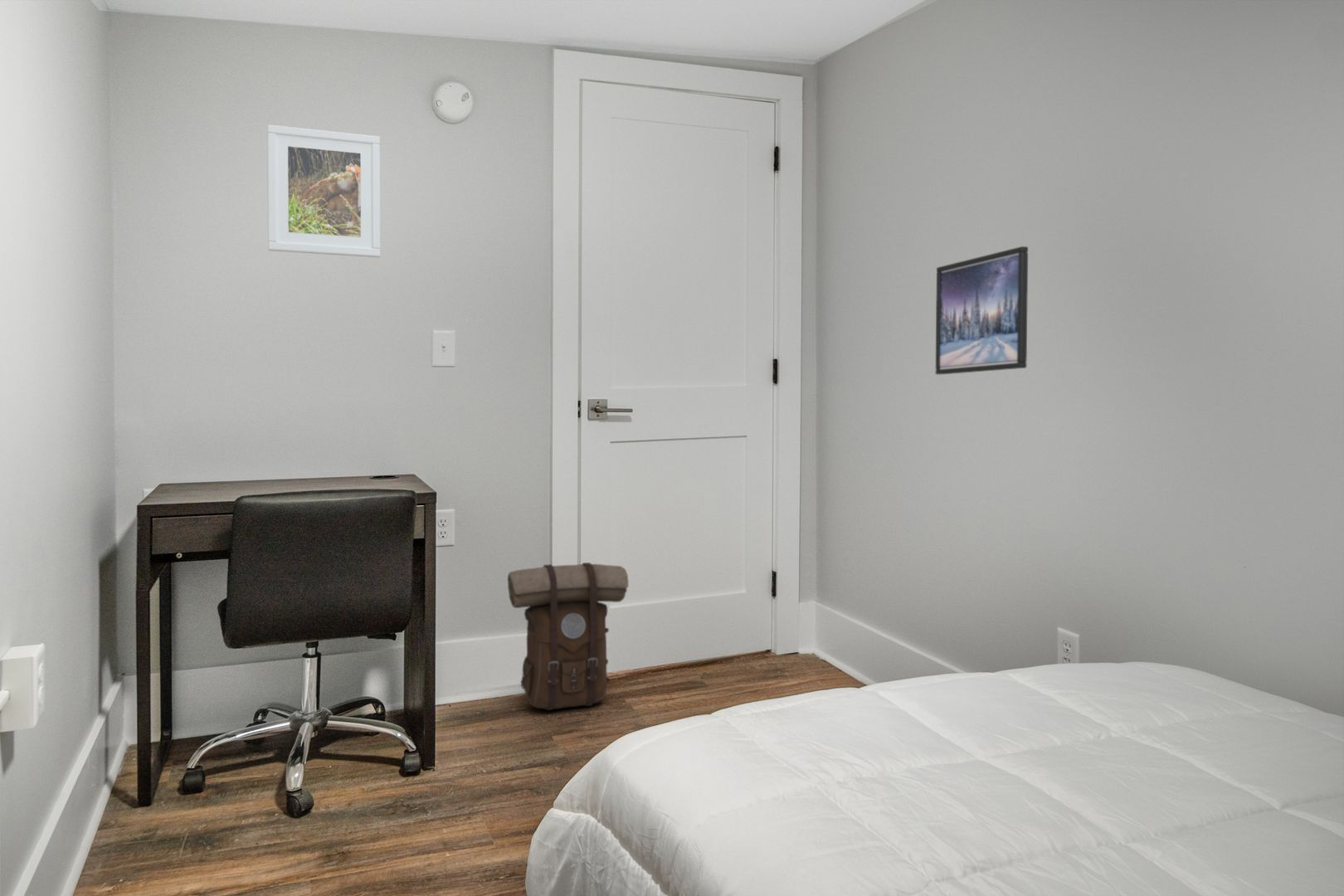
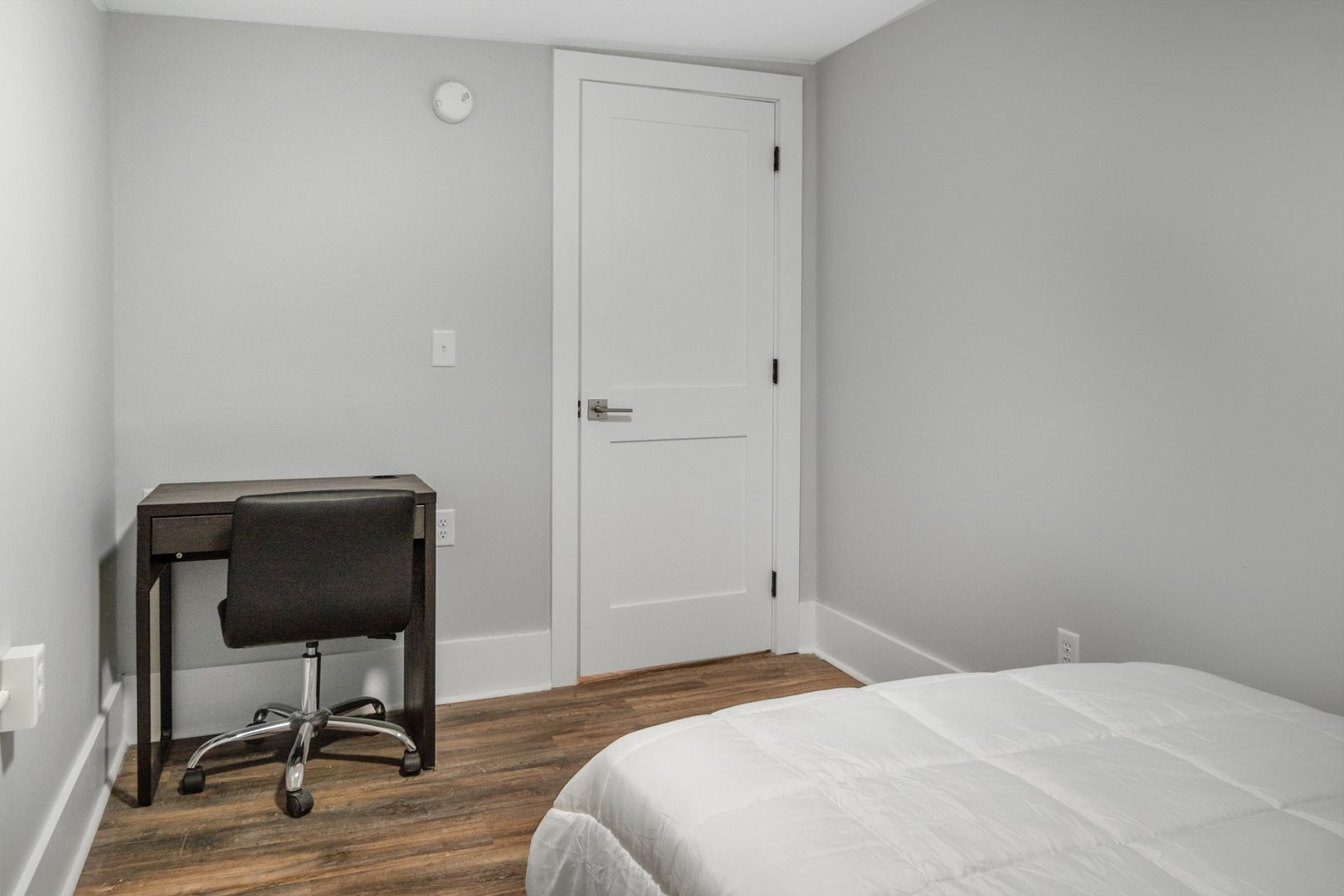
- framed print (978, 314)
- backpack (562, 631)
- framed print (324, 192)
